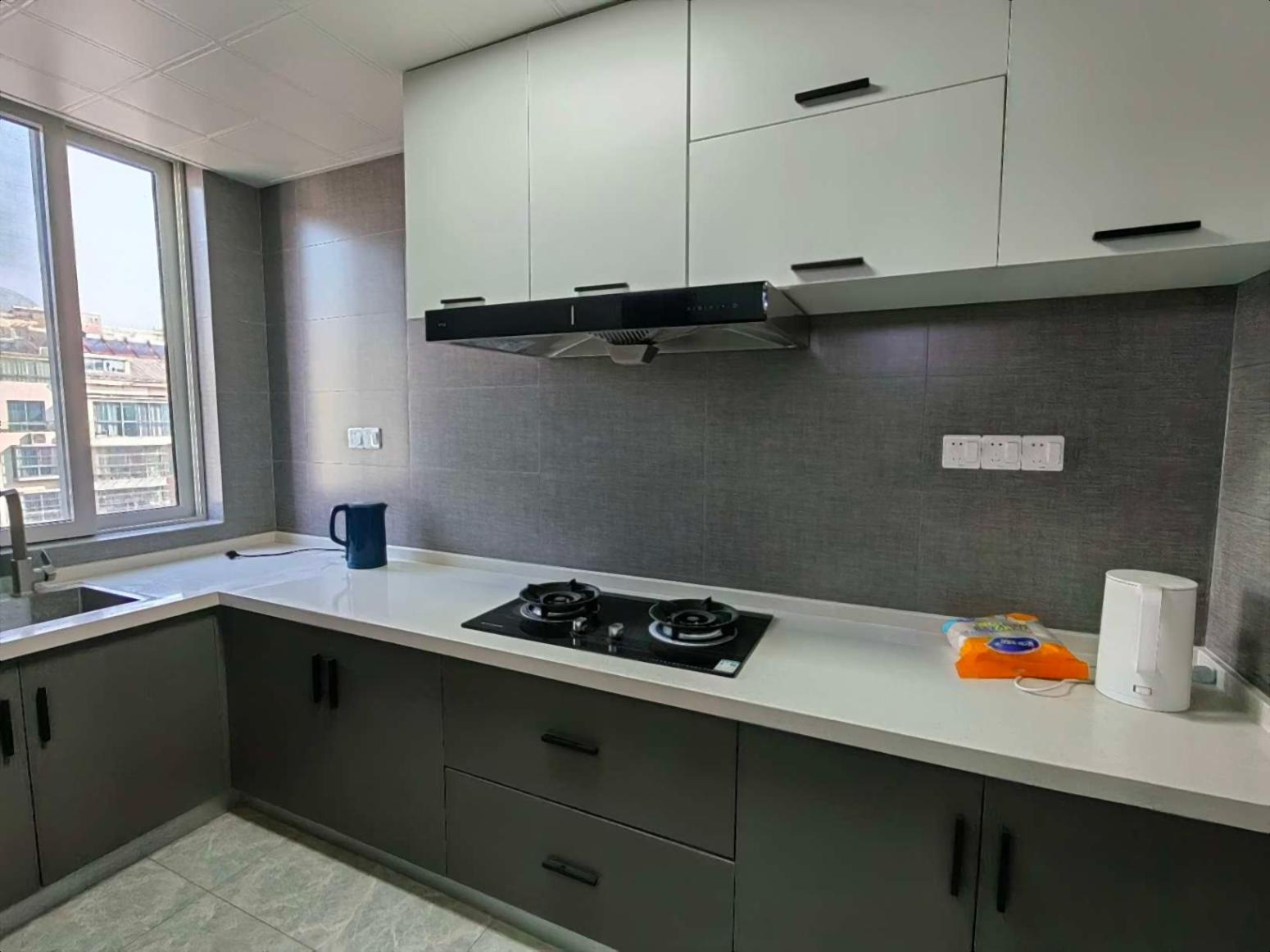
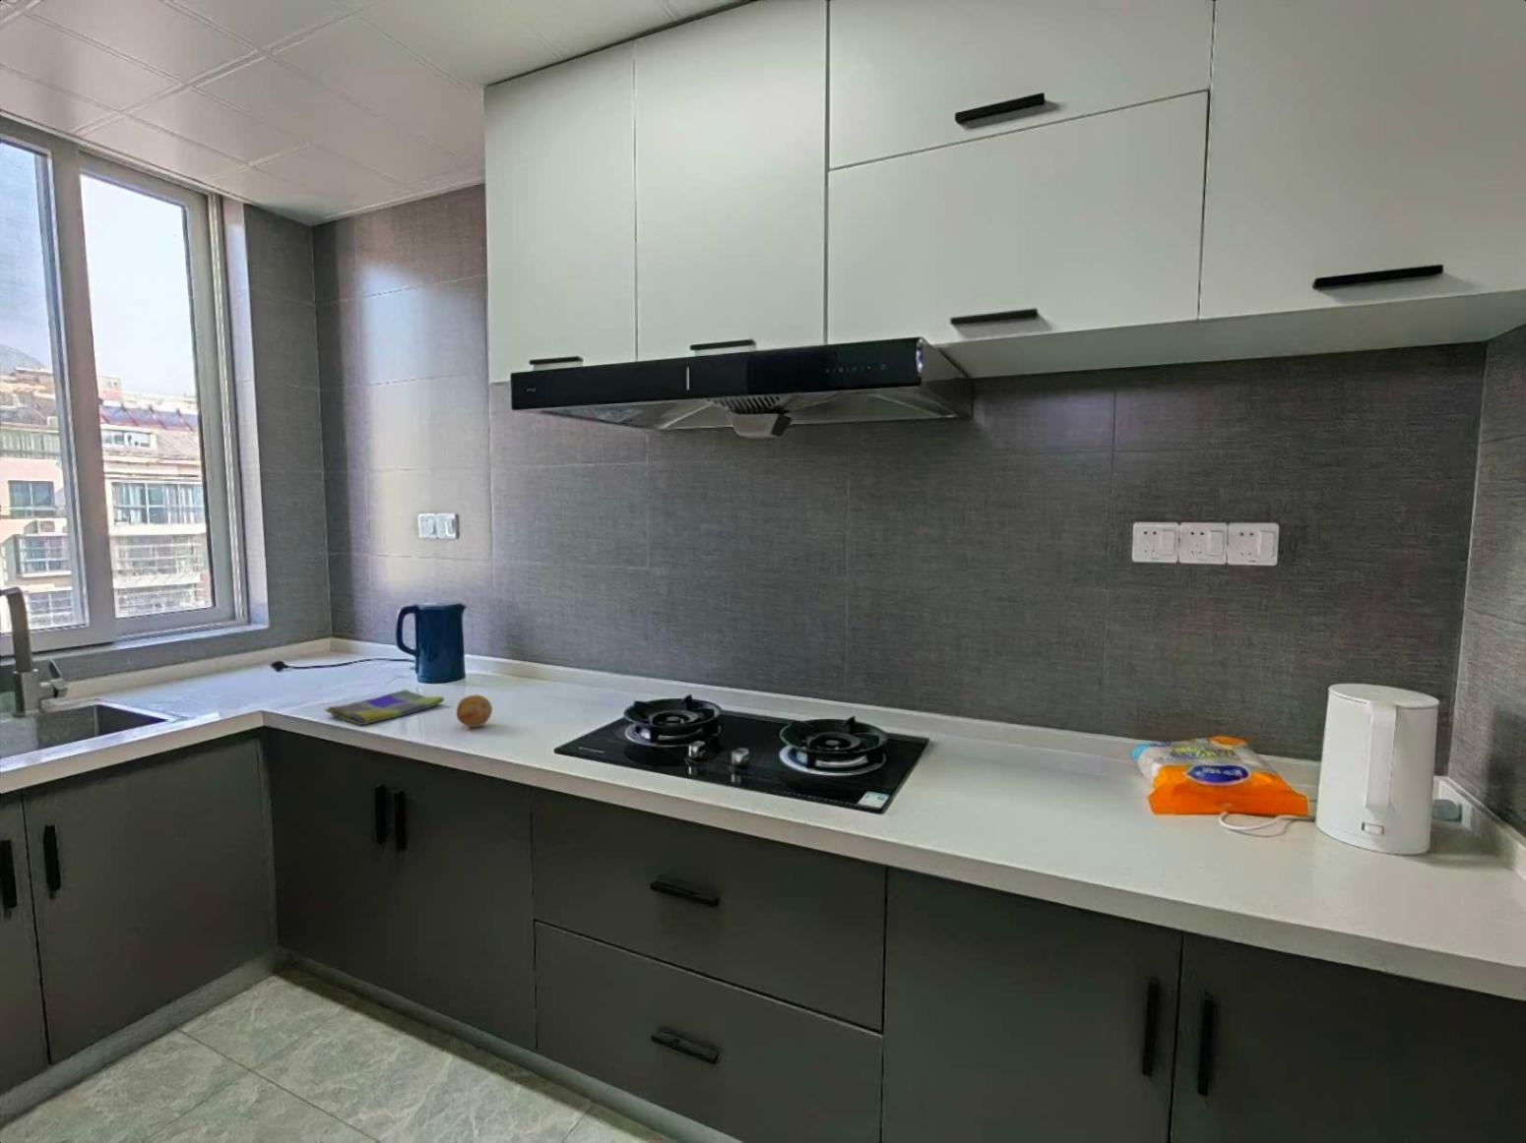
+ dish towel (386, 705)
+ fruit (473, 711)
